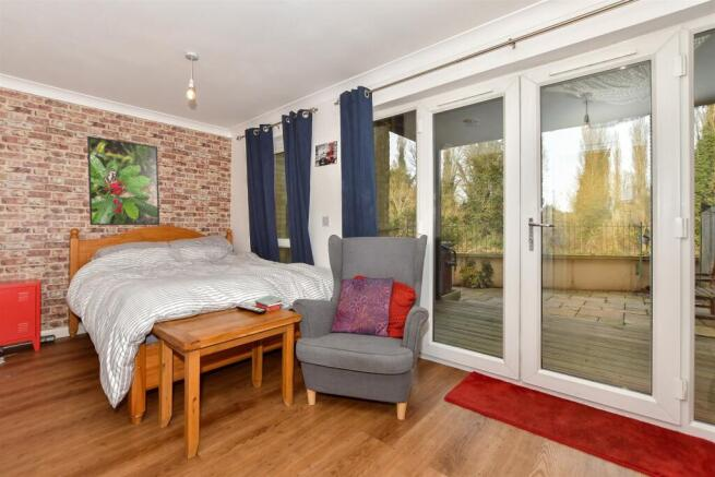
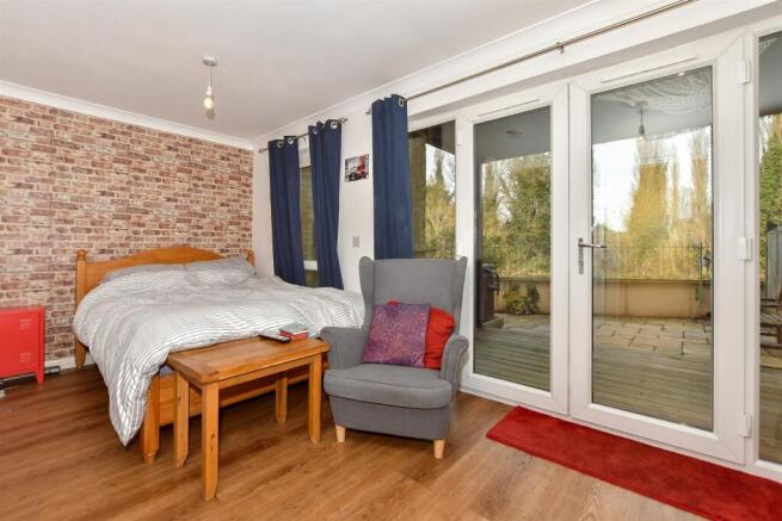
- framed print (126, 183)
